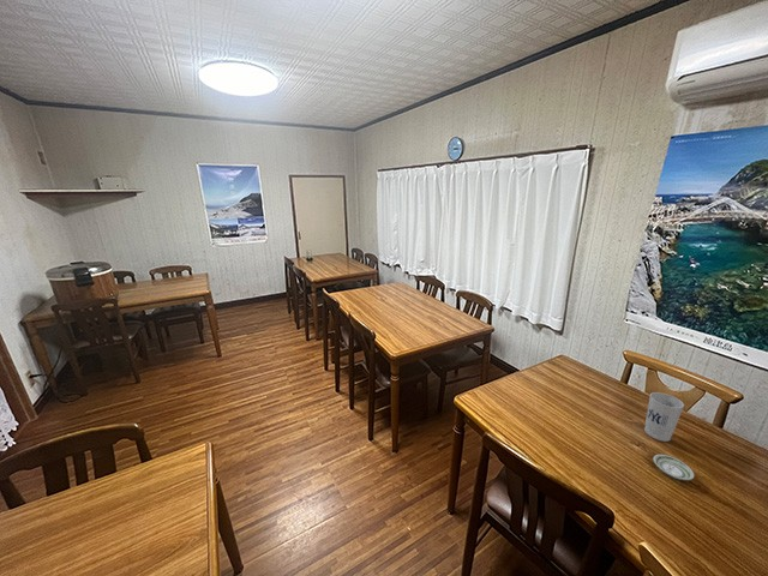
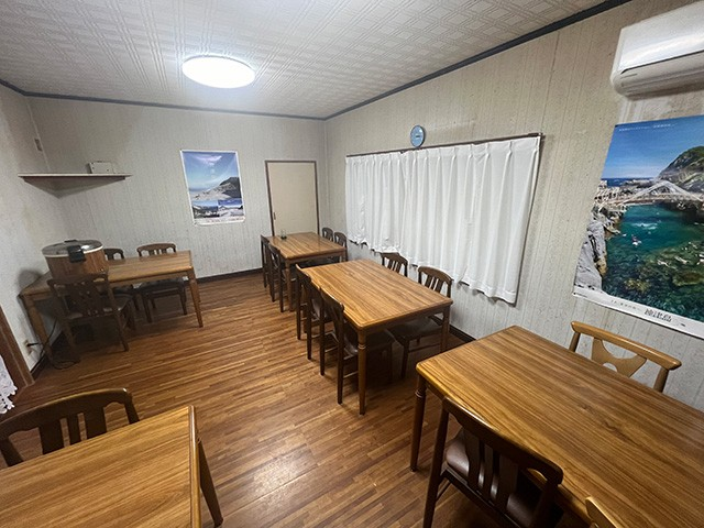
- saucer (672, 468)
- cup (661, 416)
